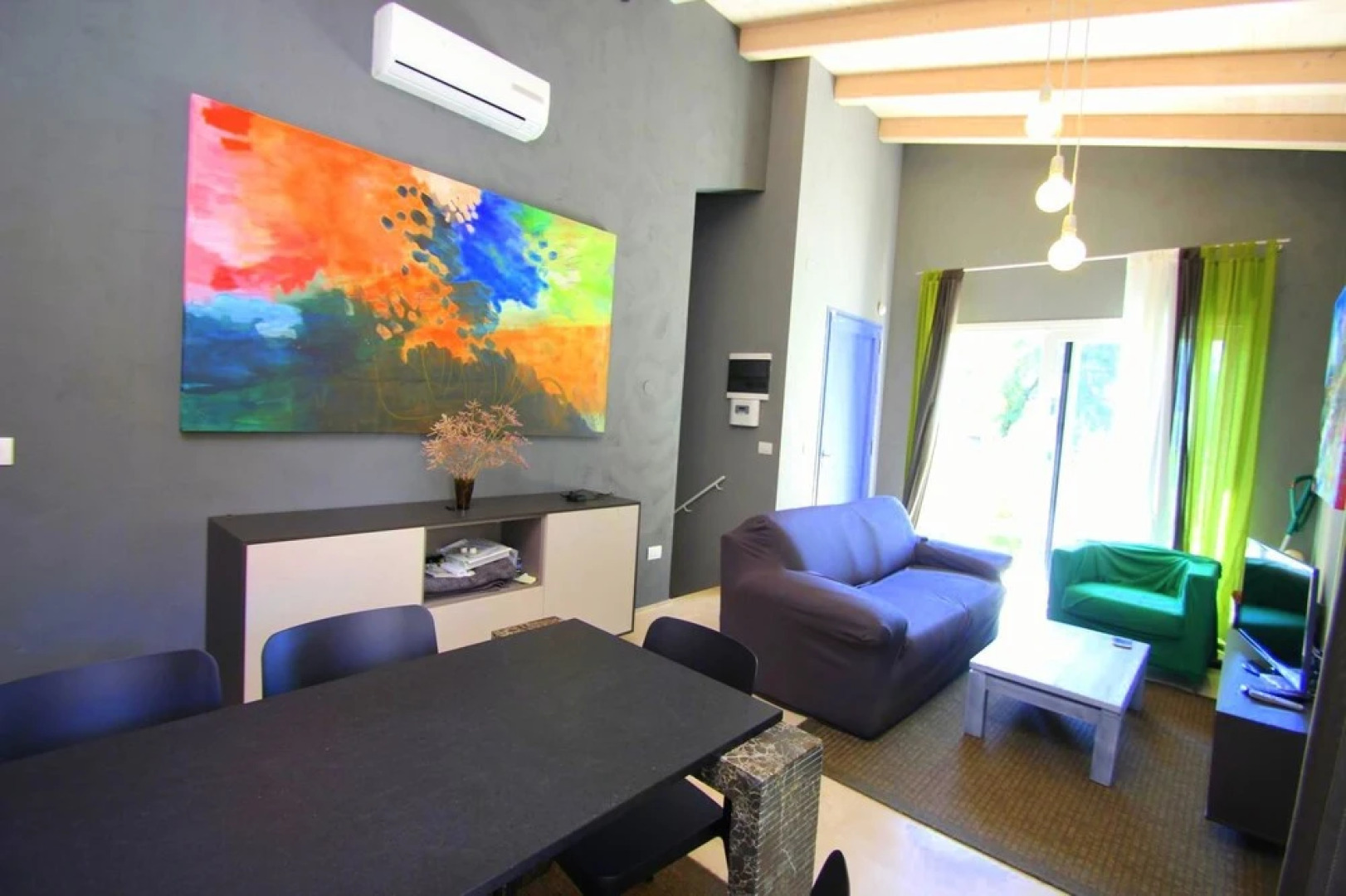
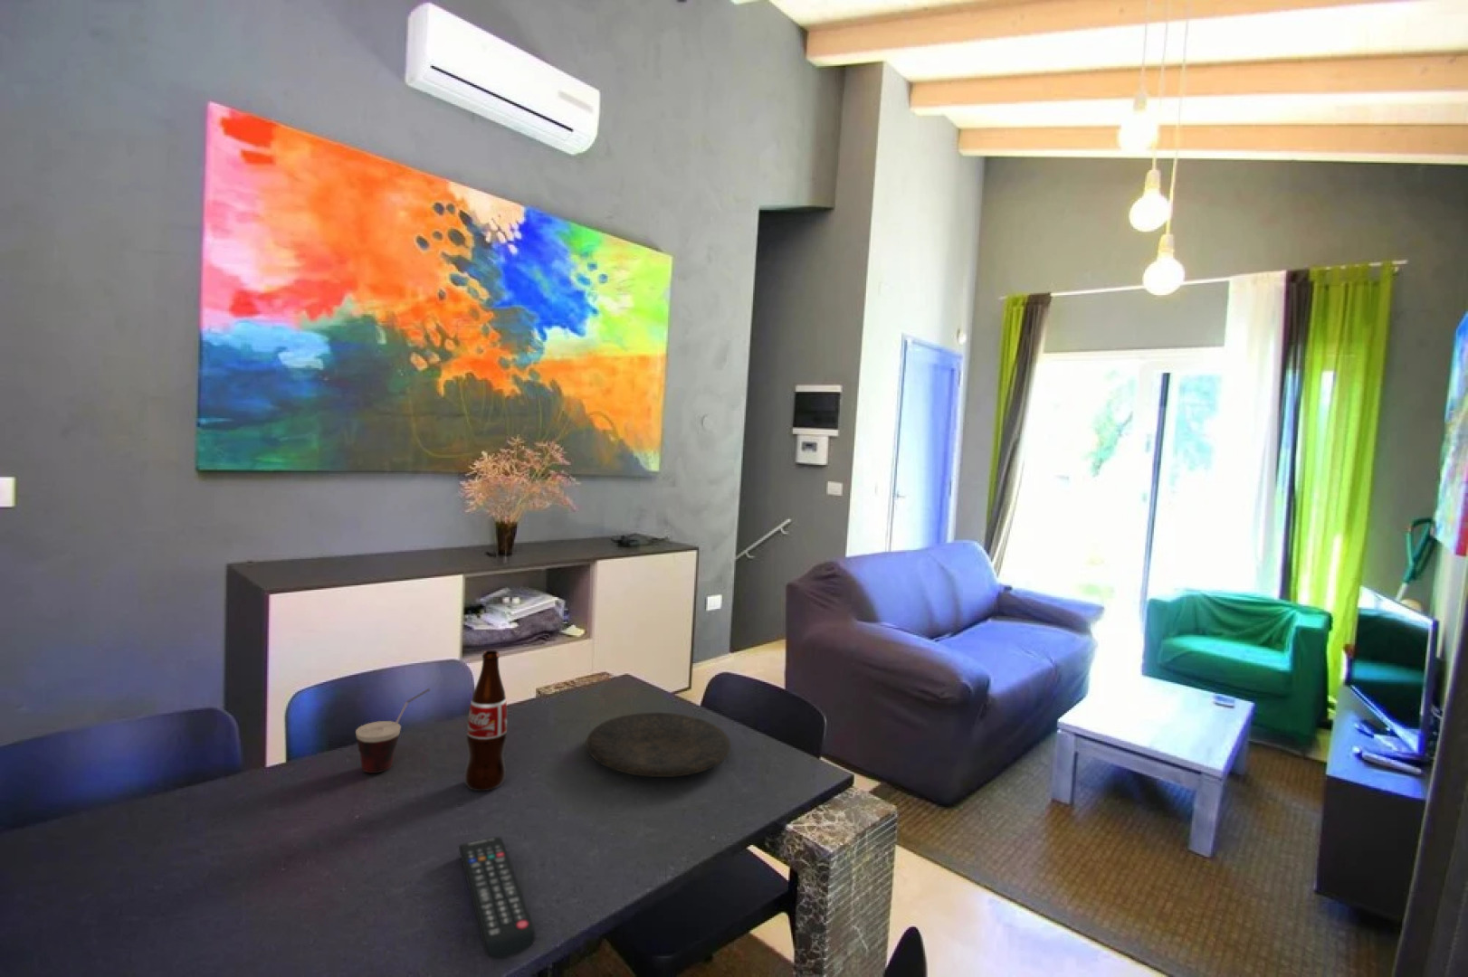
+ remote control (493, 890)
+ plate (659, 746)
+ bottle (488, 719)
+ cup (395, 729)
